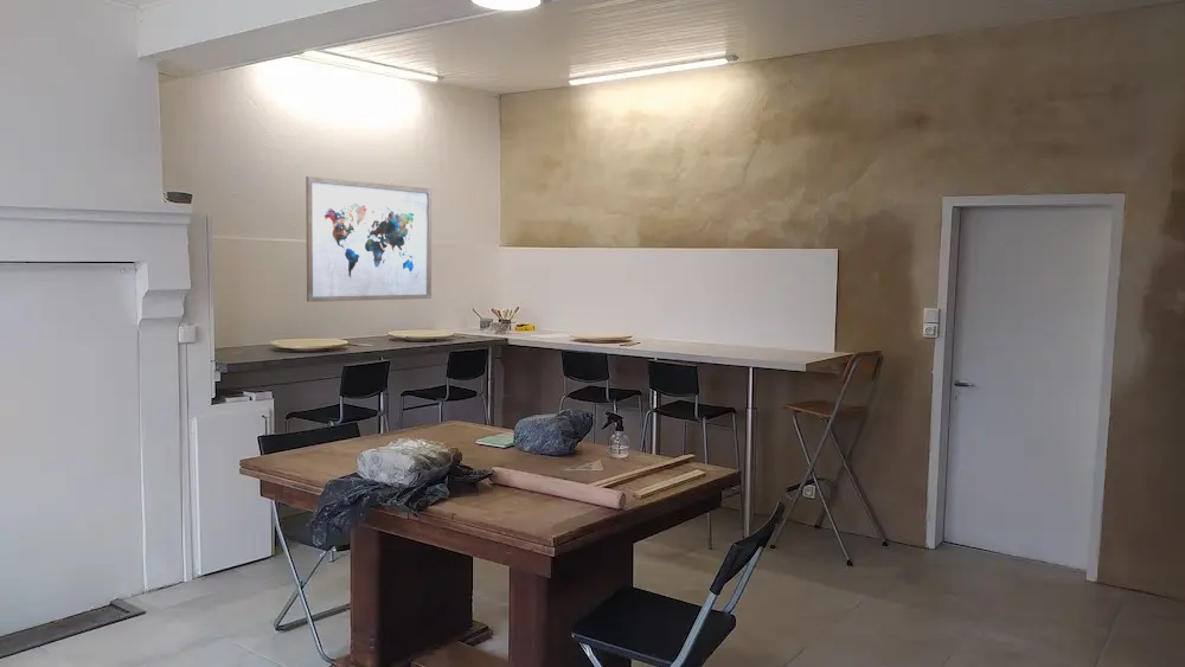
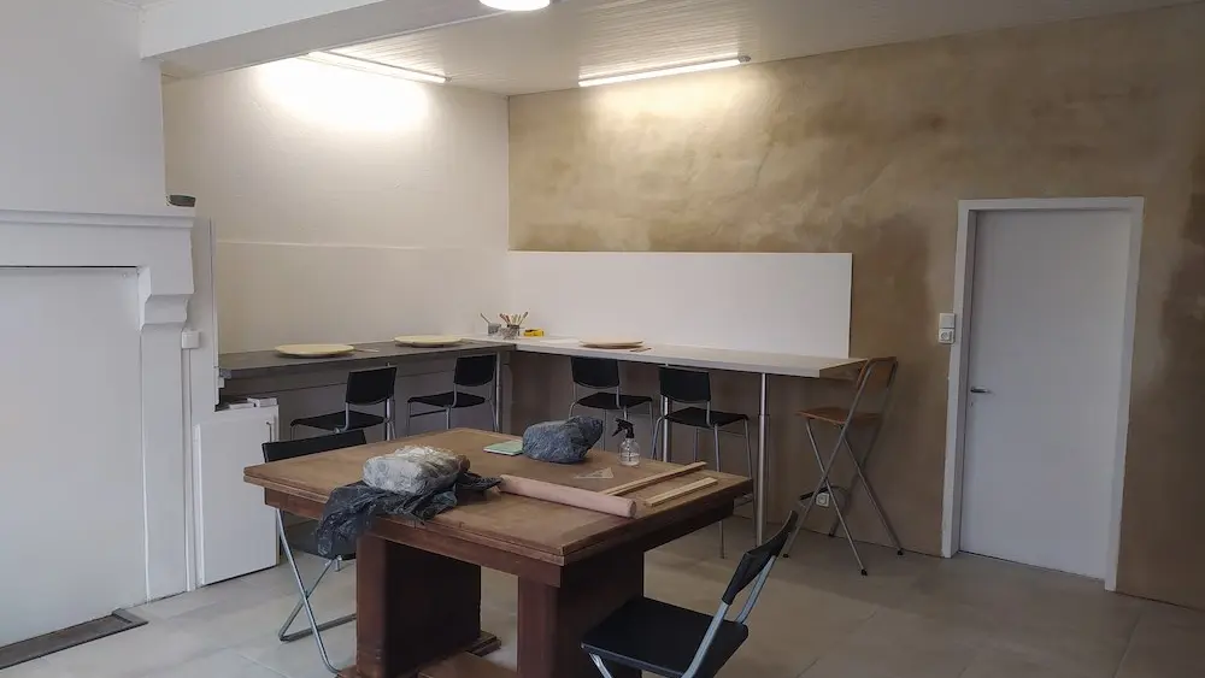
- wall art (372, 242)
